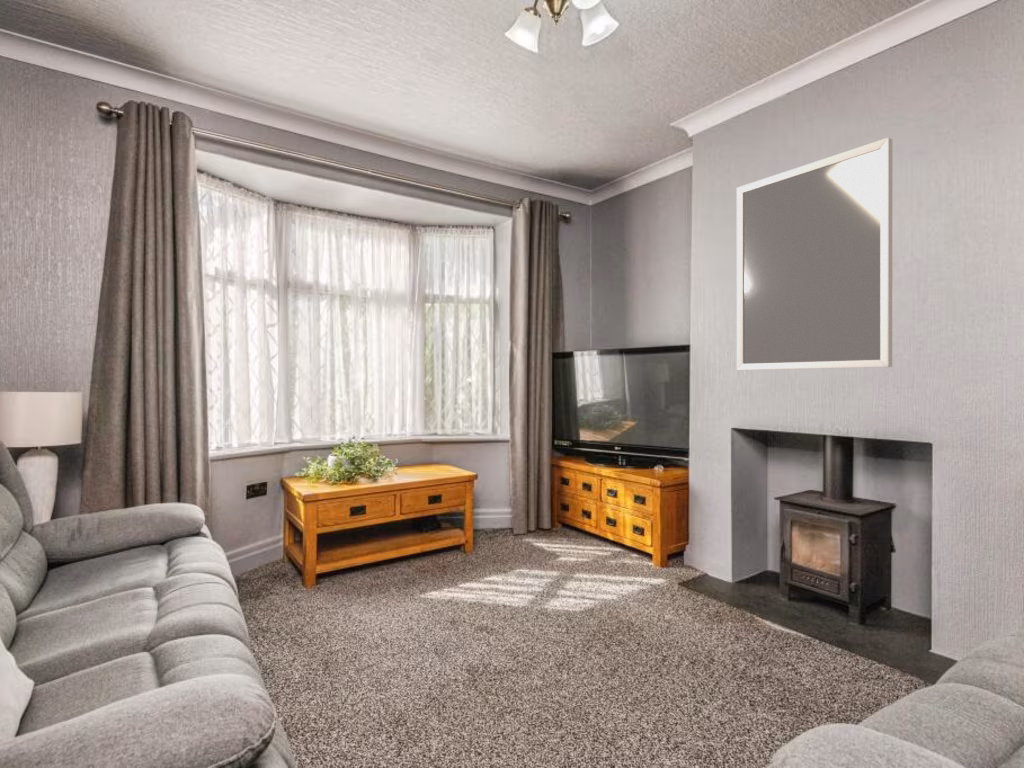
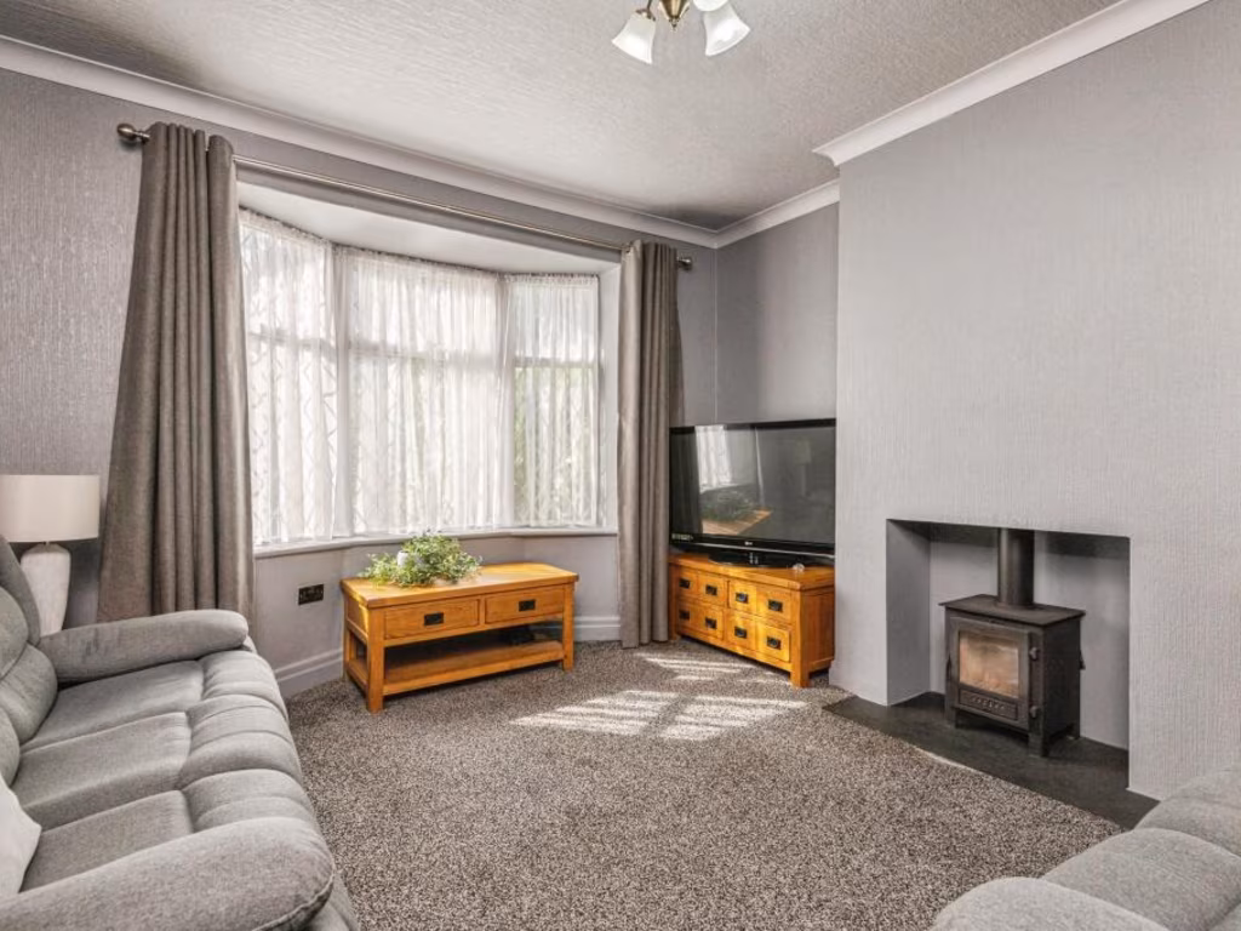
- home mirror (806, 267)
